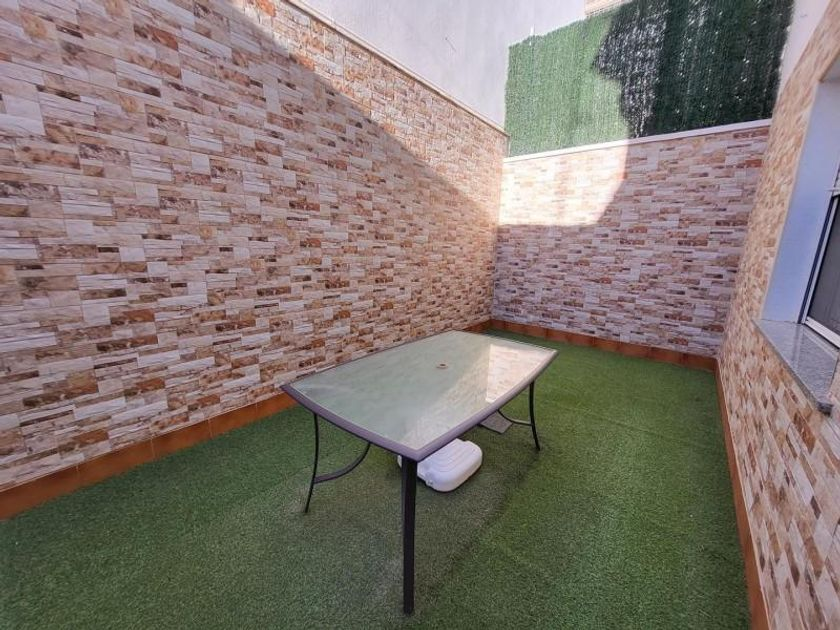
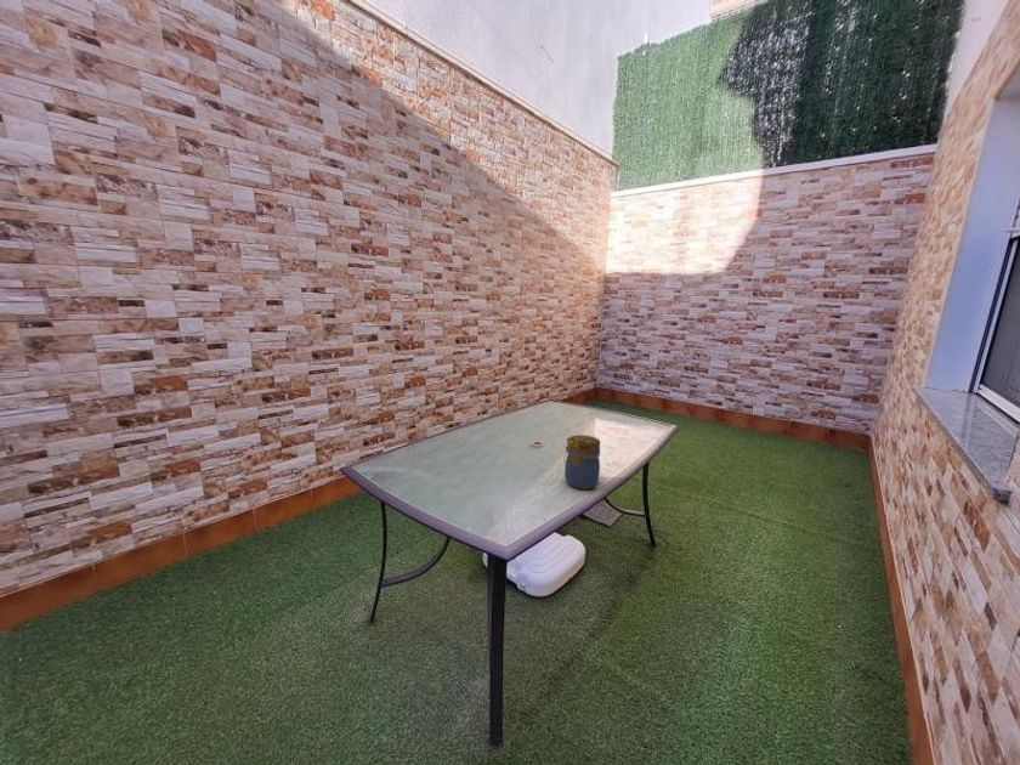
+ jar (580, 460)
